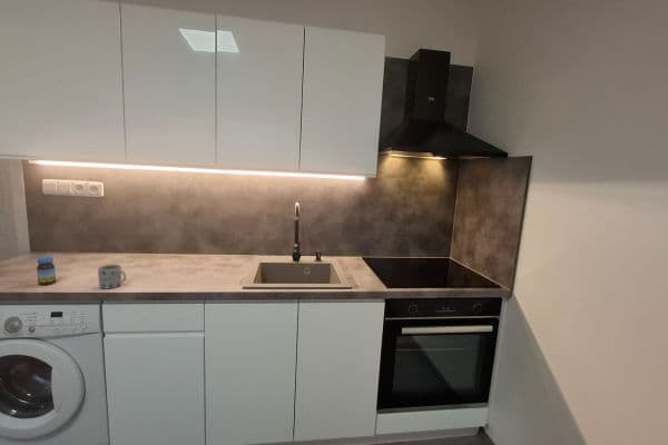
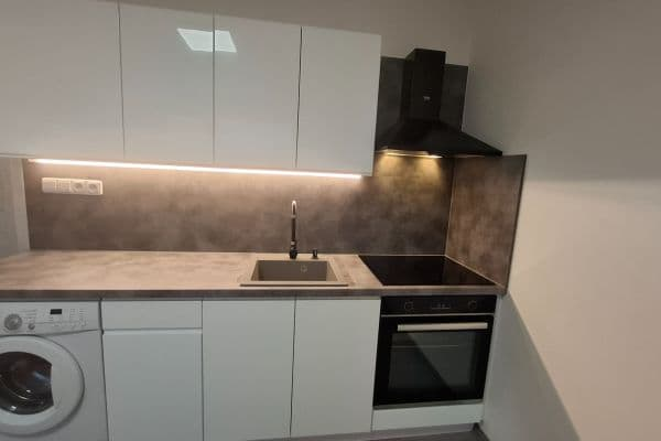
- jar (46, 270)
- mug (114, 276)
